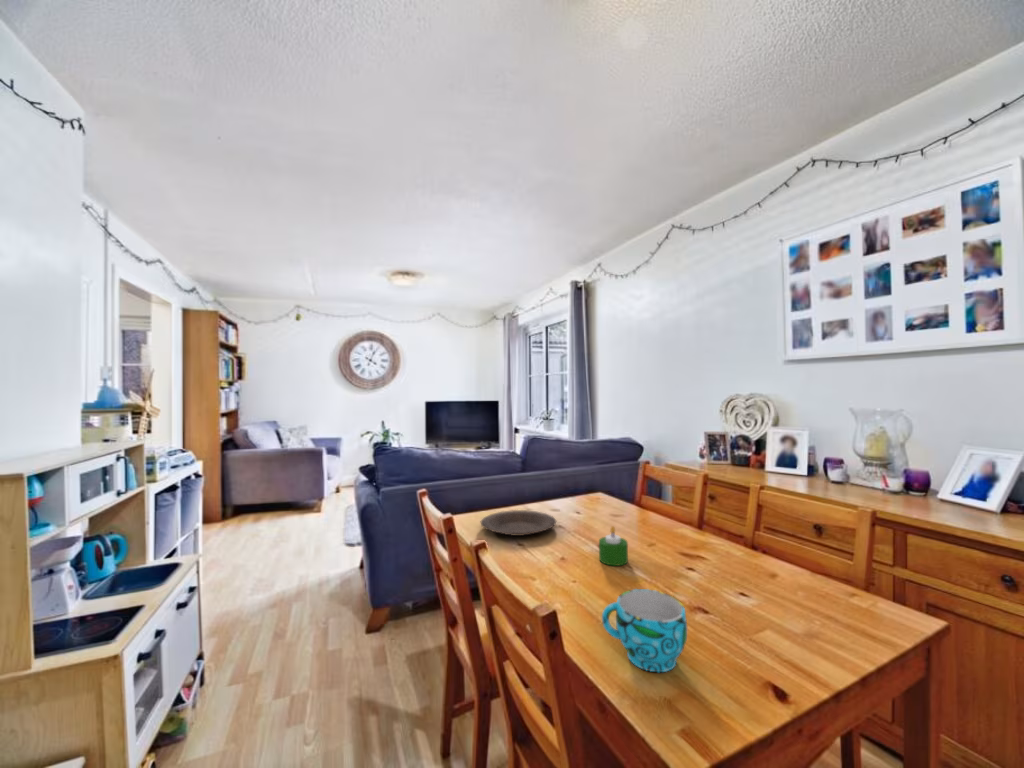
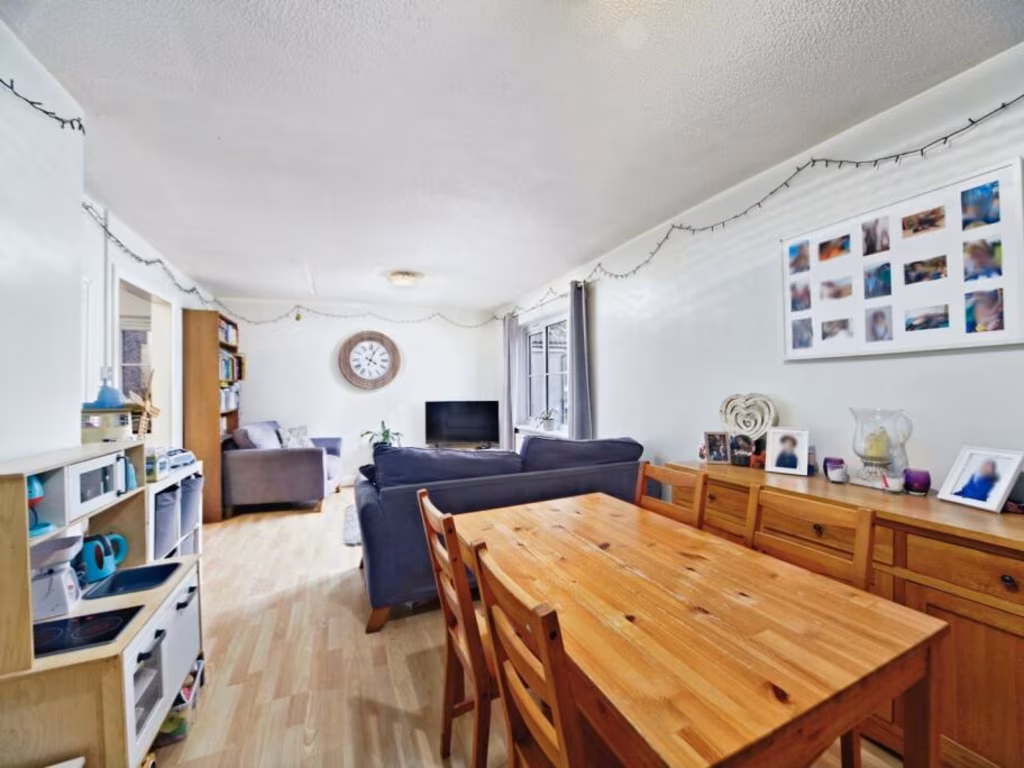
- plate (518, 524)
- cup (646, 631)
- candle (613, 542)
